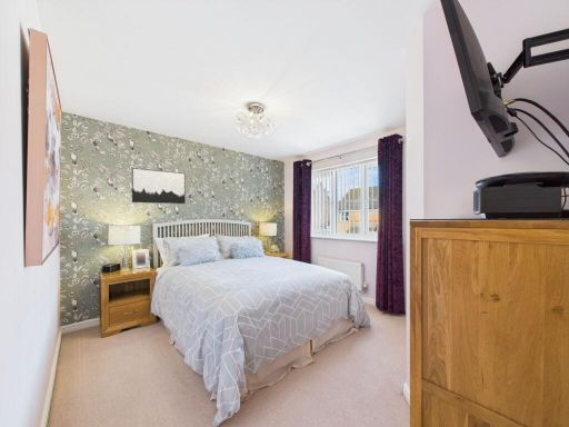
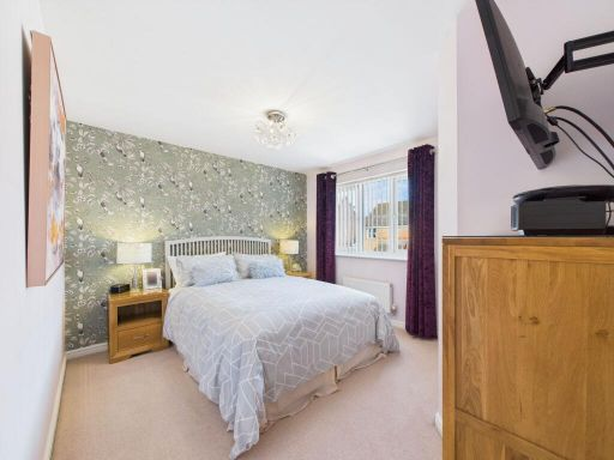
- wall art (160, 187)
